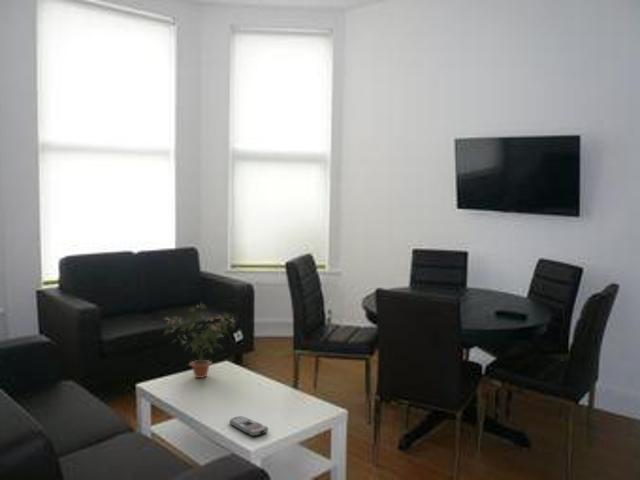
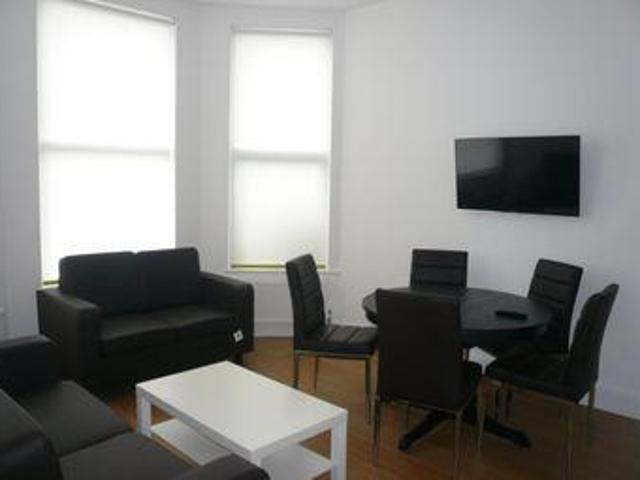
- potted plant (200, 340)
- remote control (247, 425)
